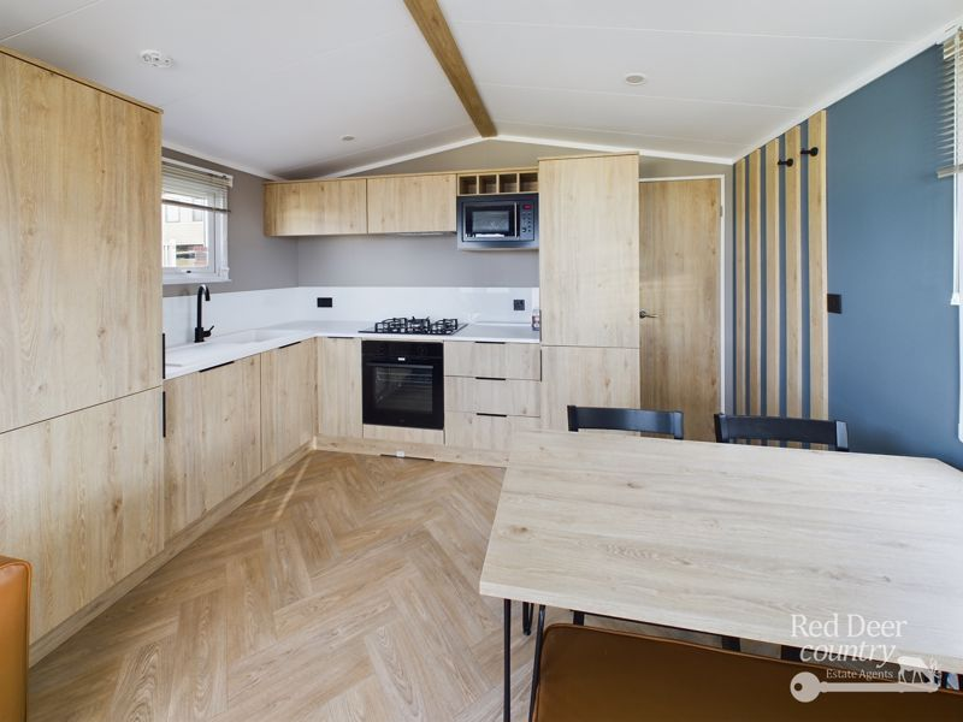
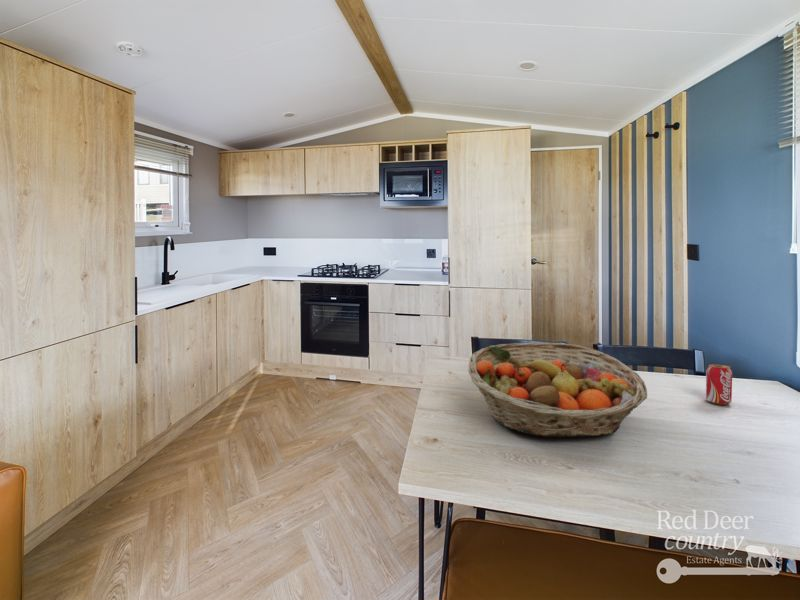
+ beverage can (718, 384)
+ fruit basket (551, 384)
